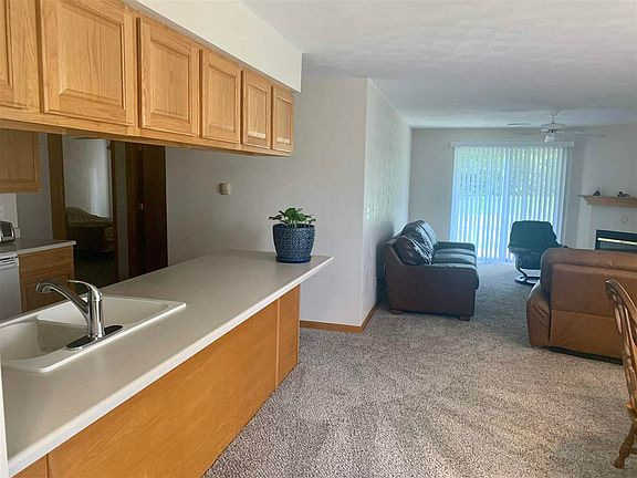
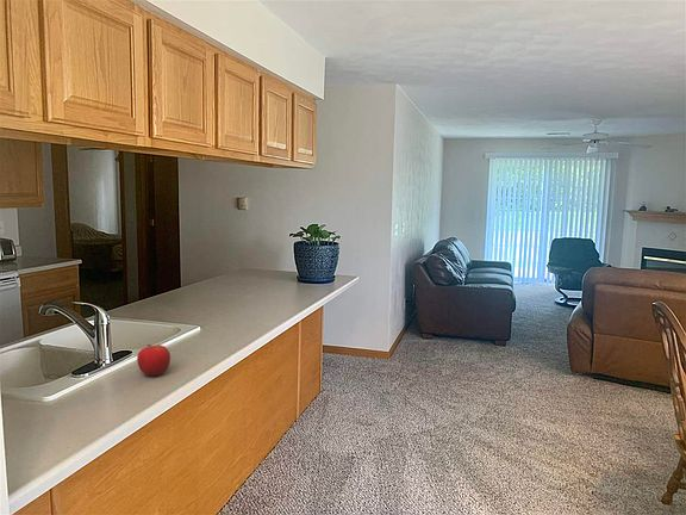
+ fruit (154, 359)
